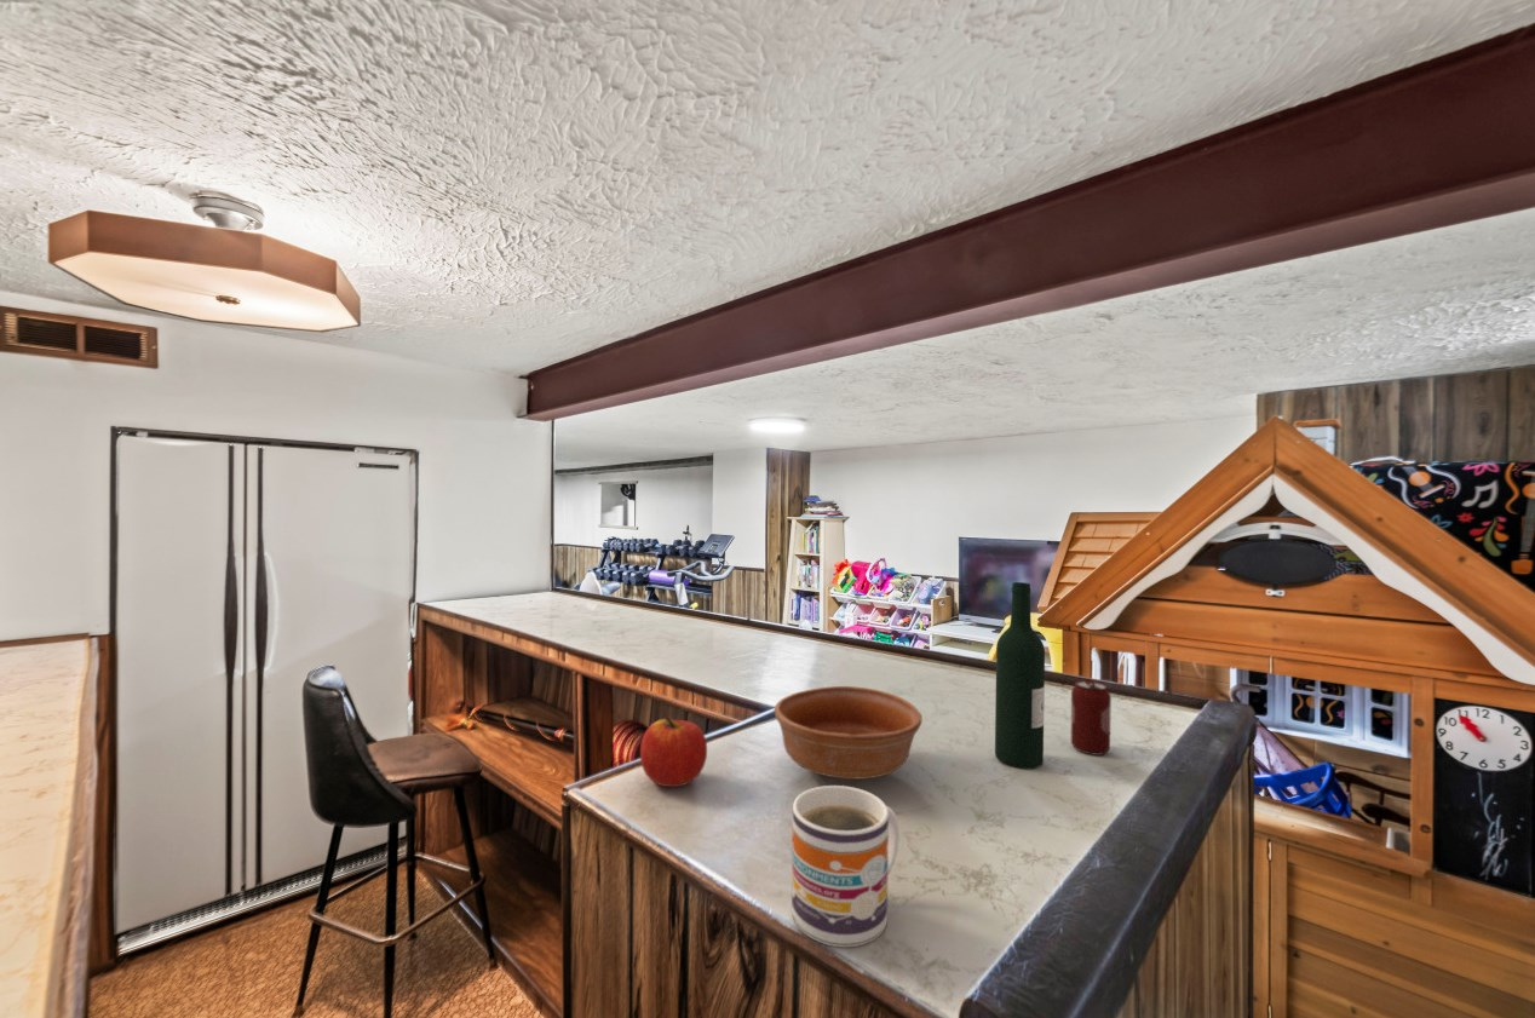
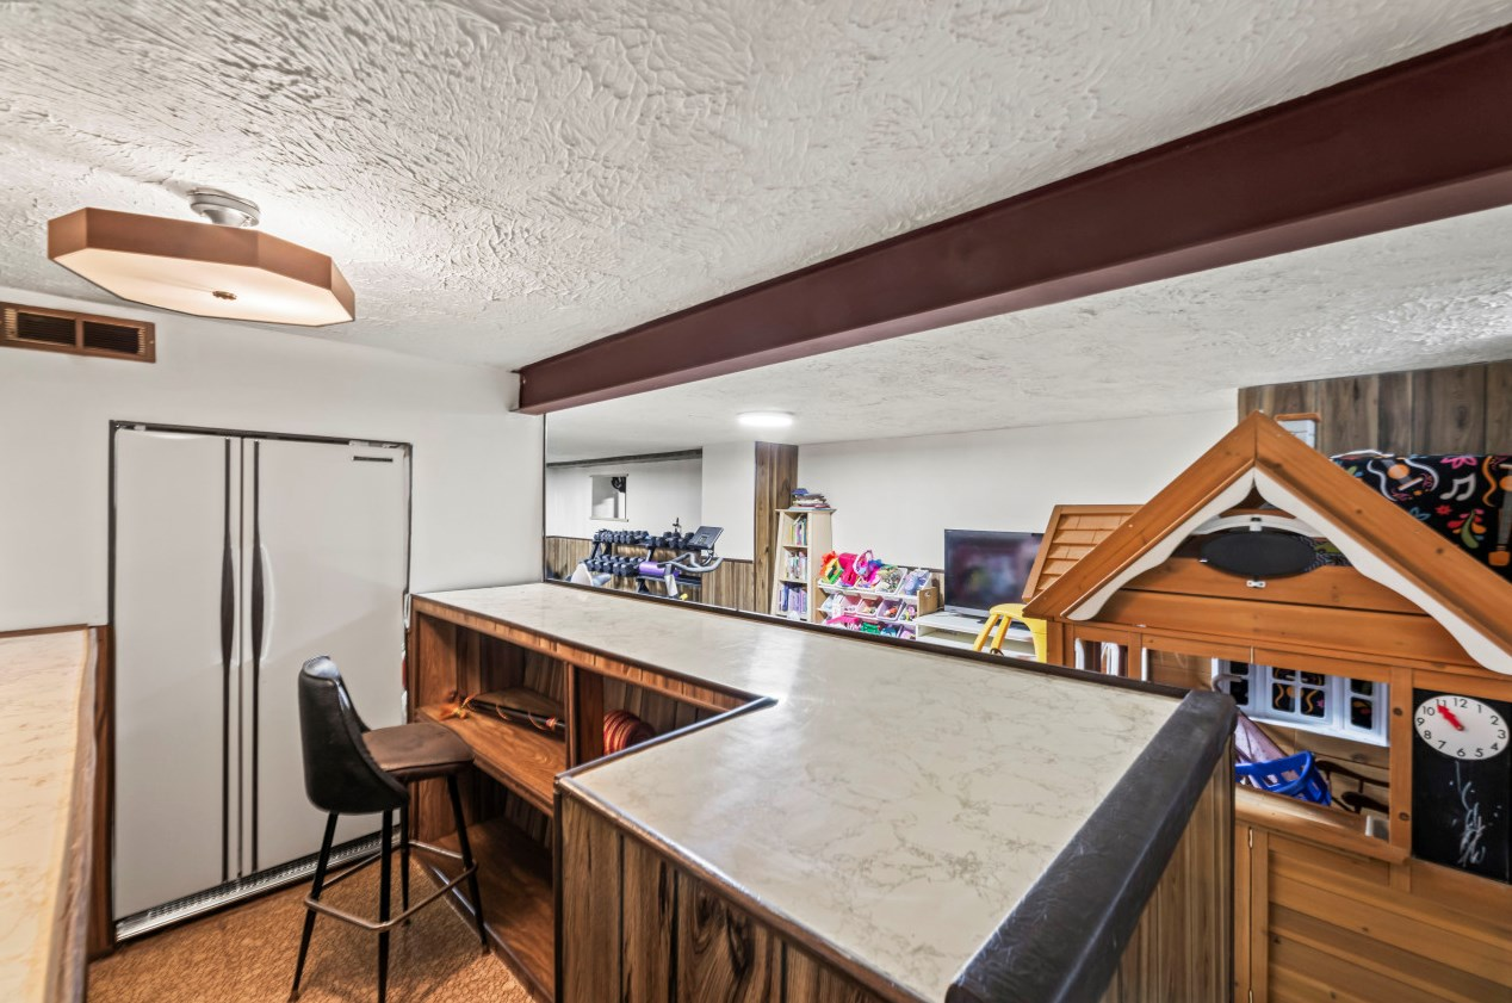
- wine bottle (1019, 671)
- beverage can (1090, 715)
- bowl (846, 737)
- apple (673, 747)
- mug (850, 858)
